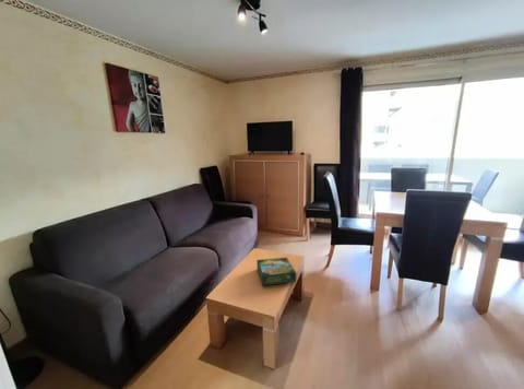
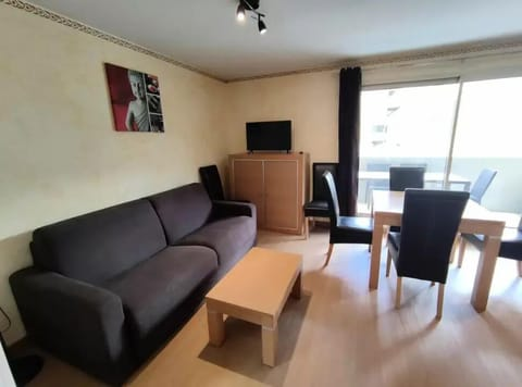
- board game (275, 270)
